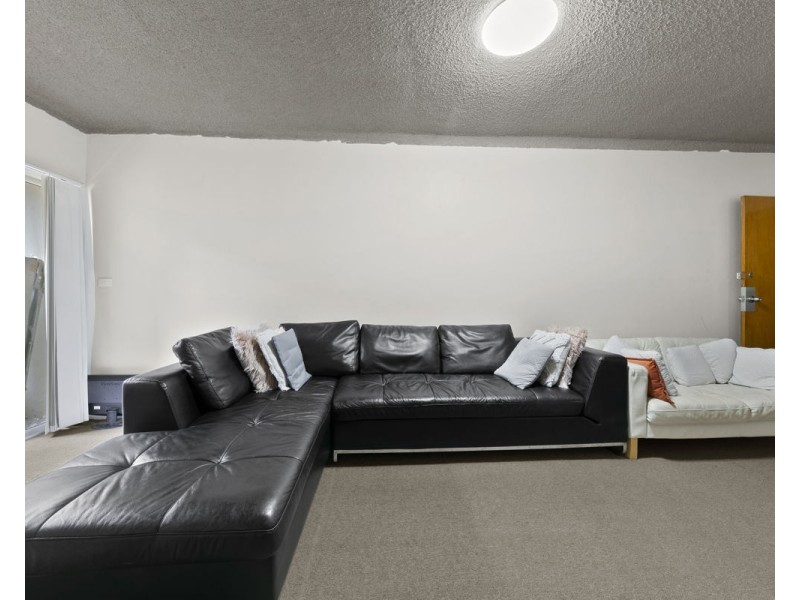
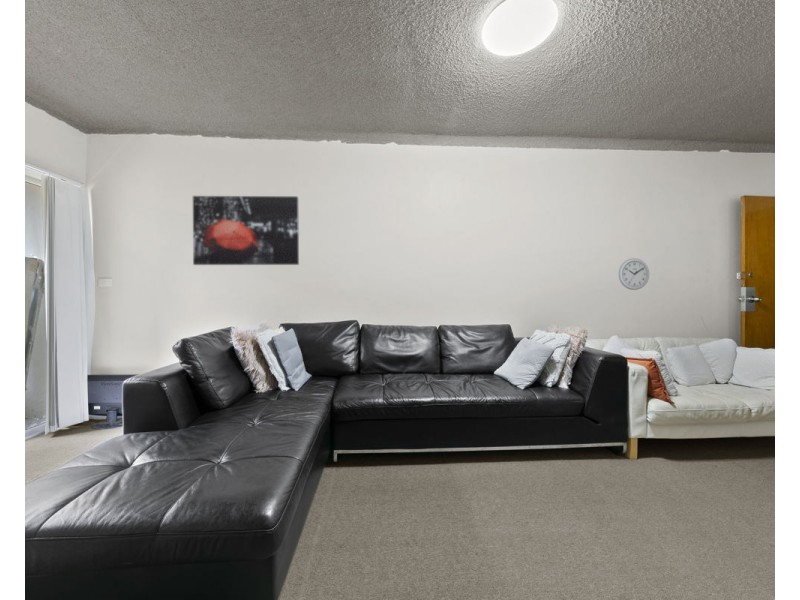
+ wall clock (634, 274)
+ wall art (246, 230)
